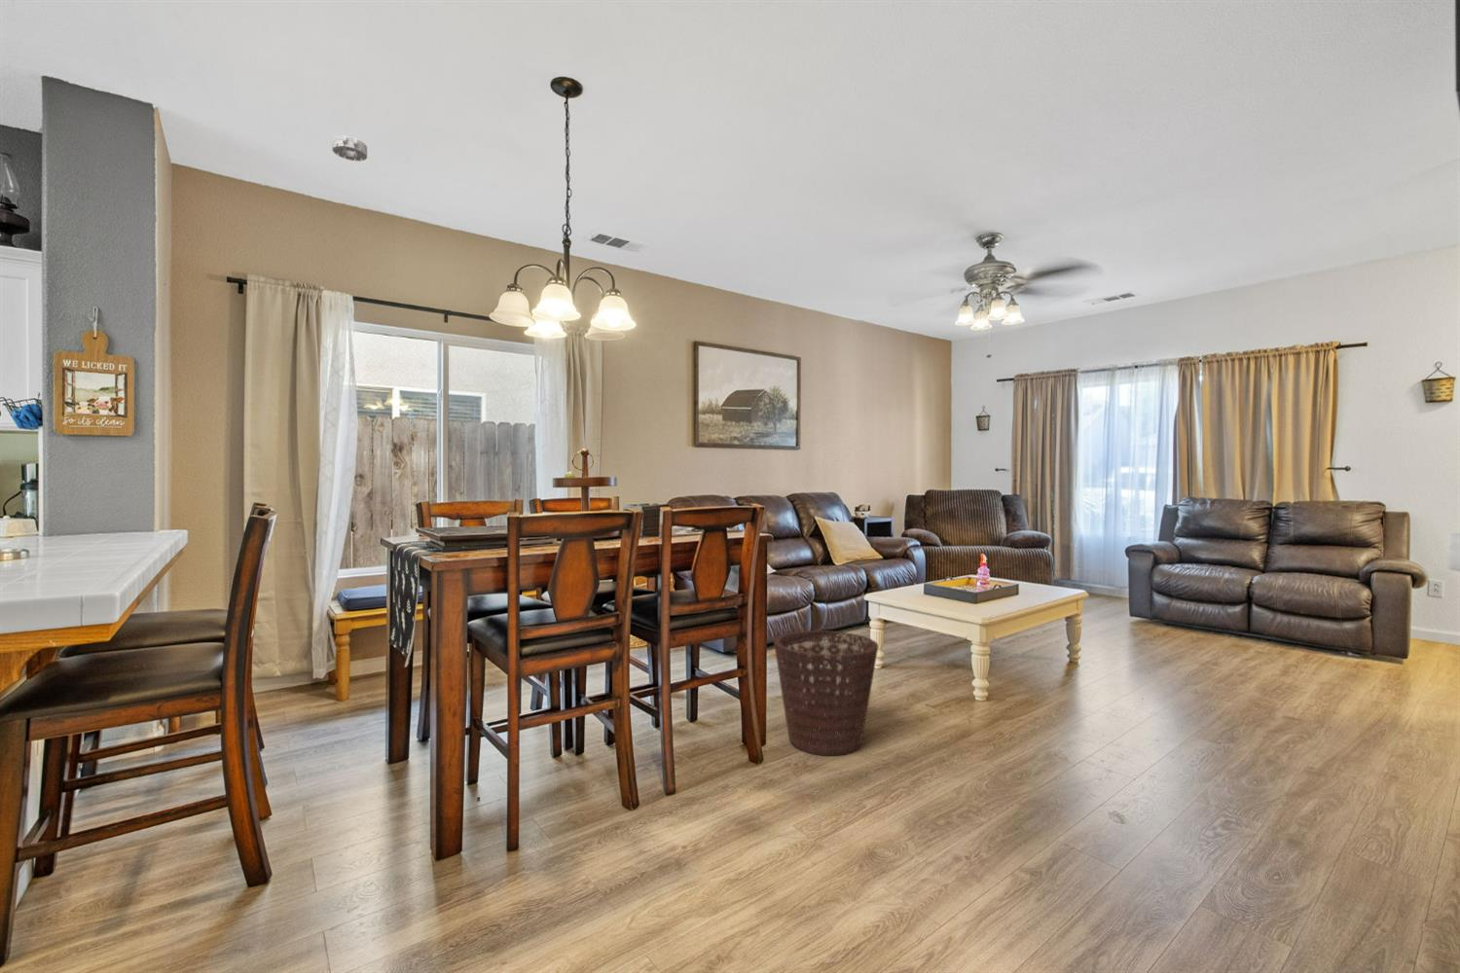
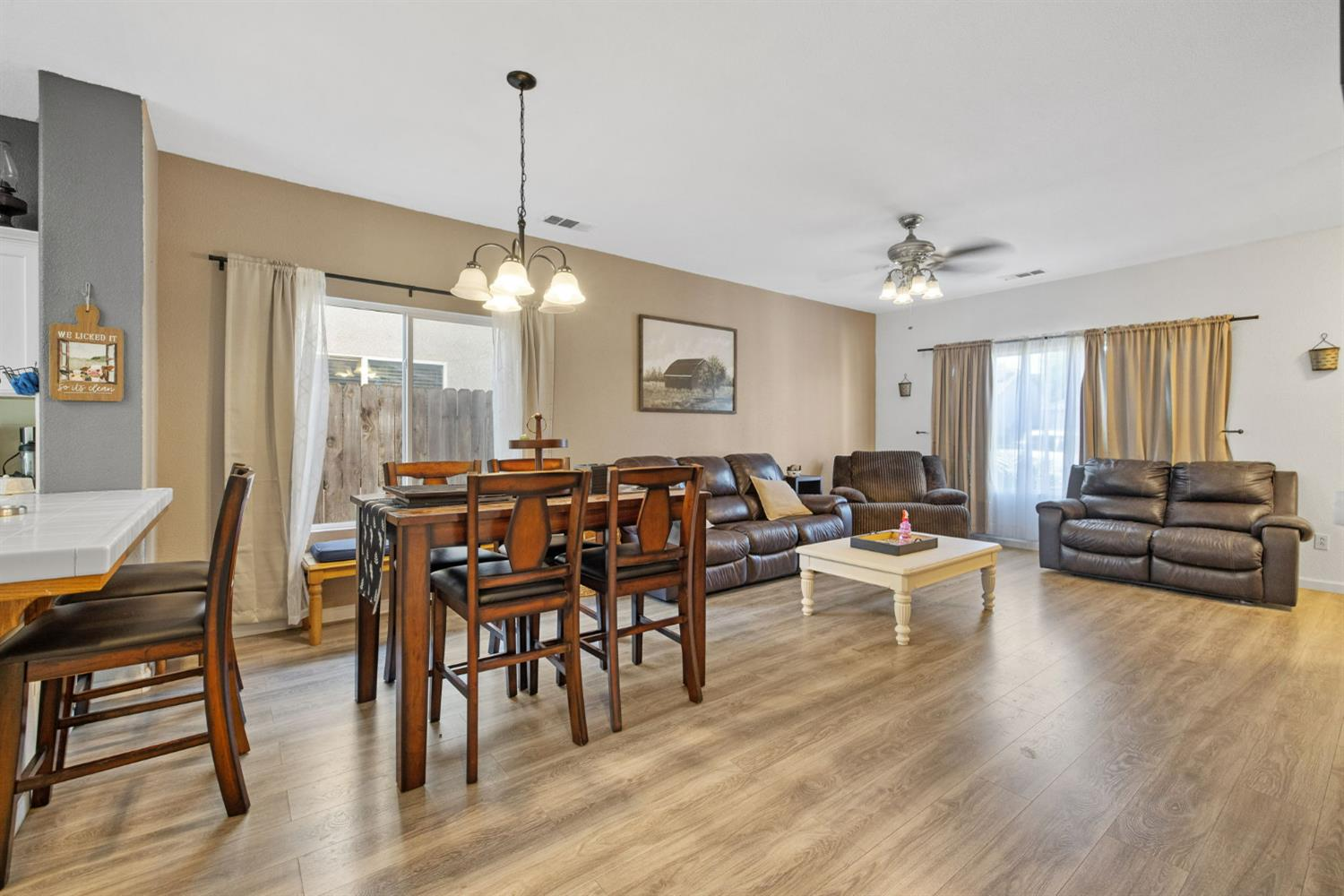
- smoke detector (350, 147)
- basket (825, 691)
